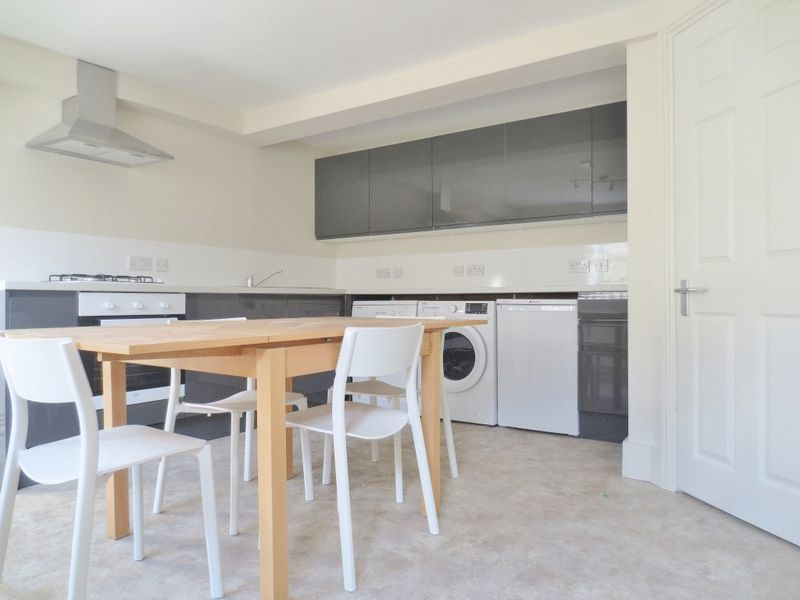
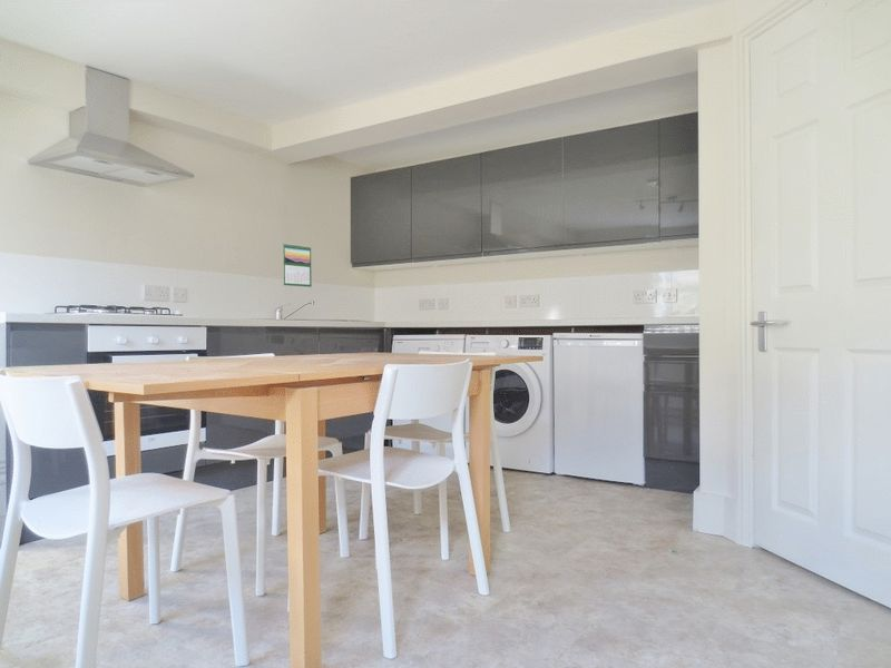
+ calendar (296, 265)
